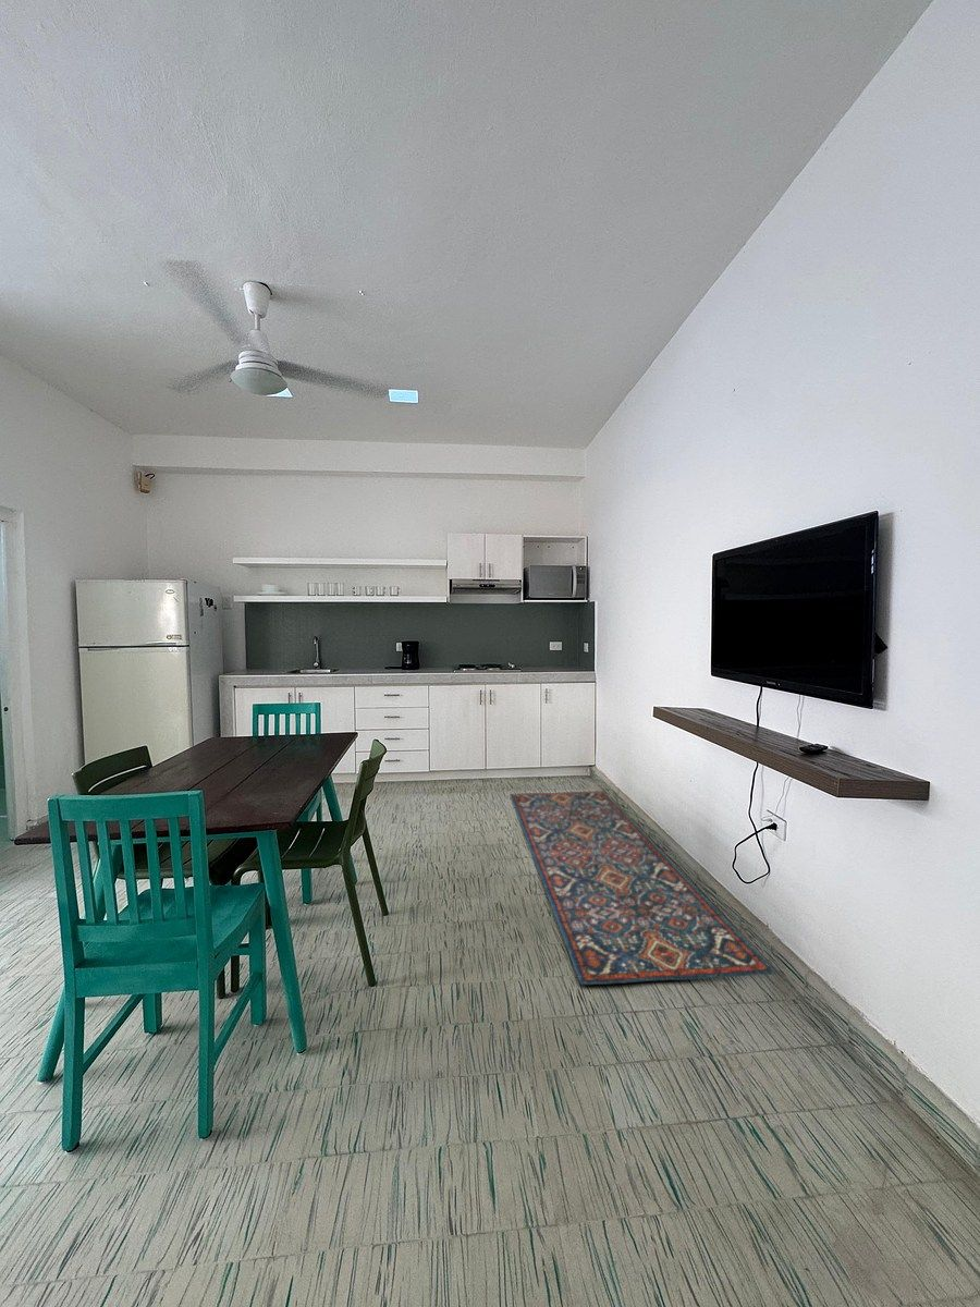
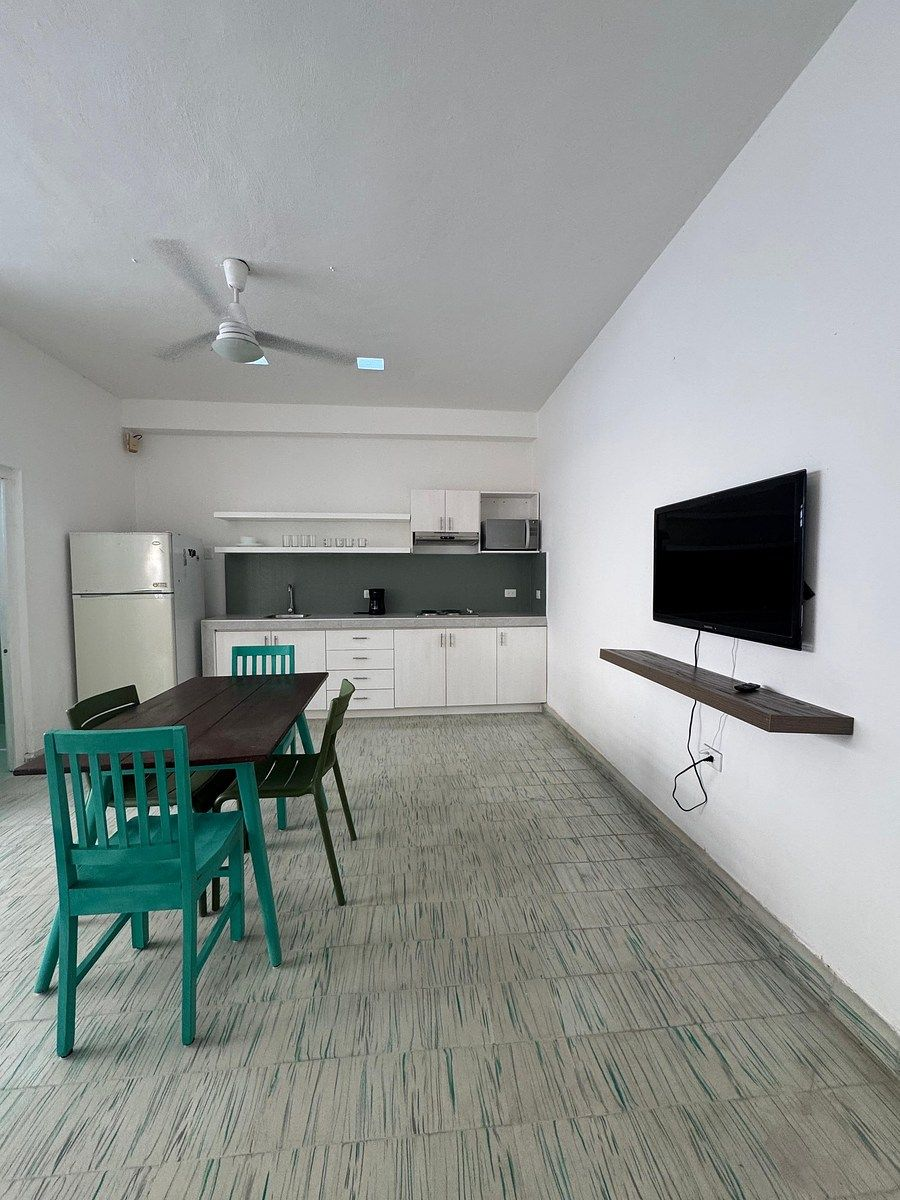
- rug (596, 852)
